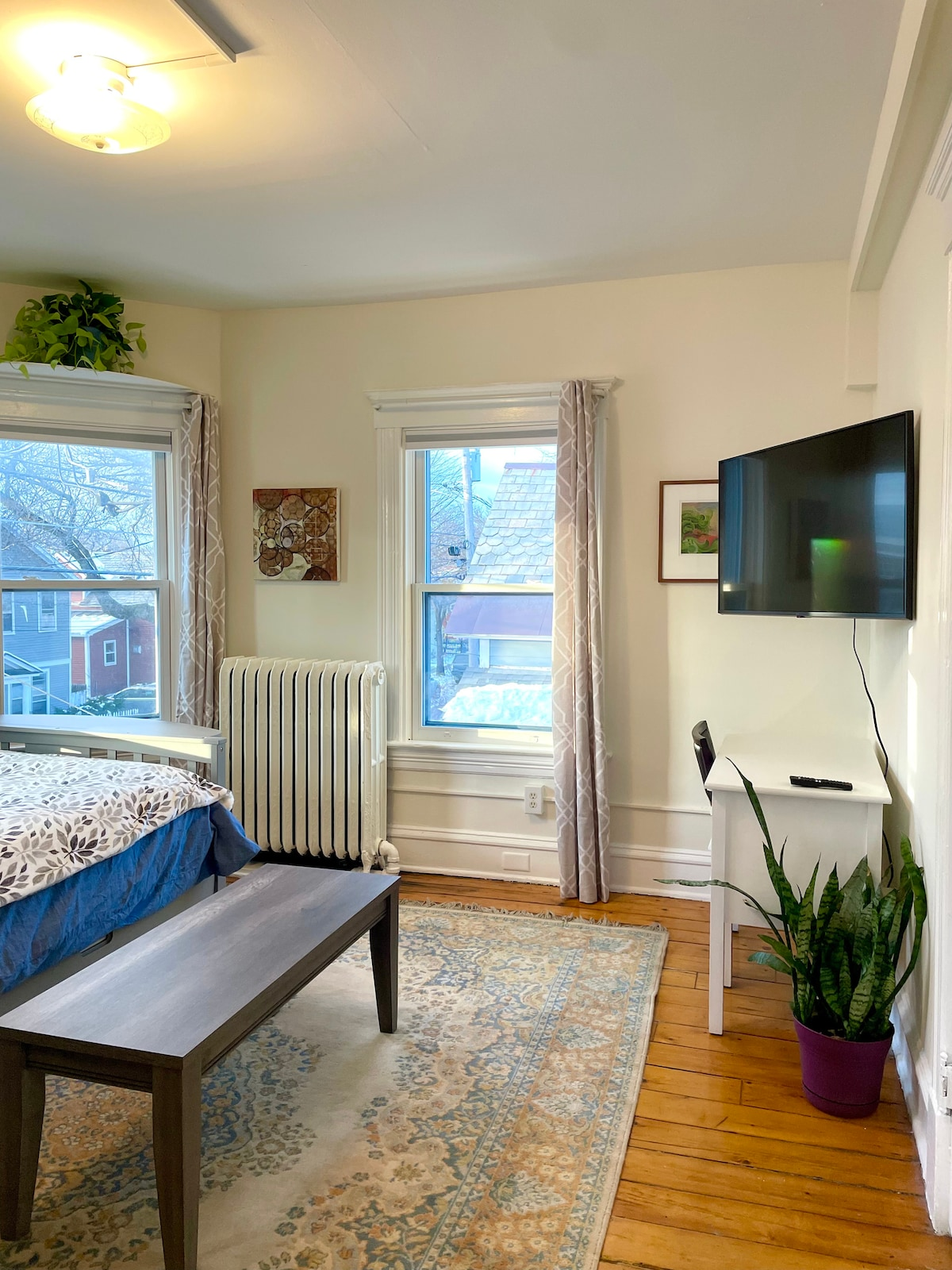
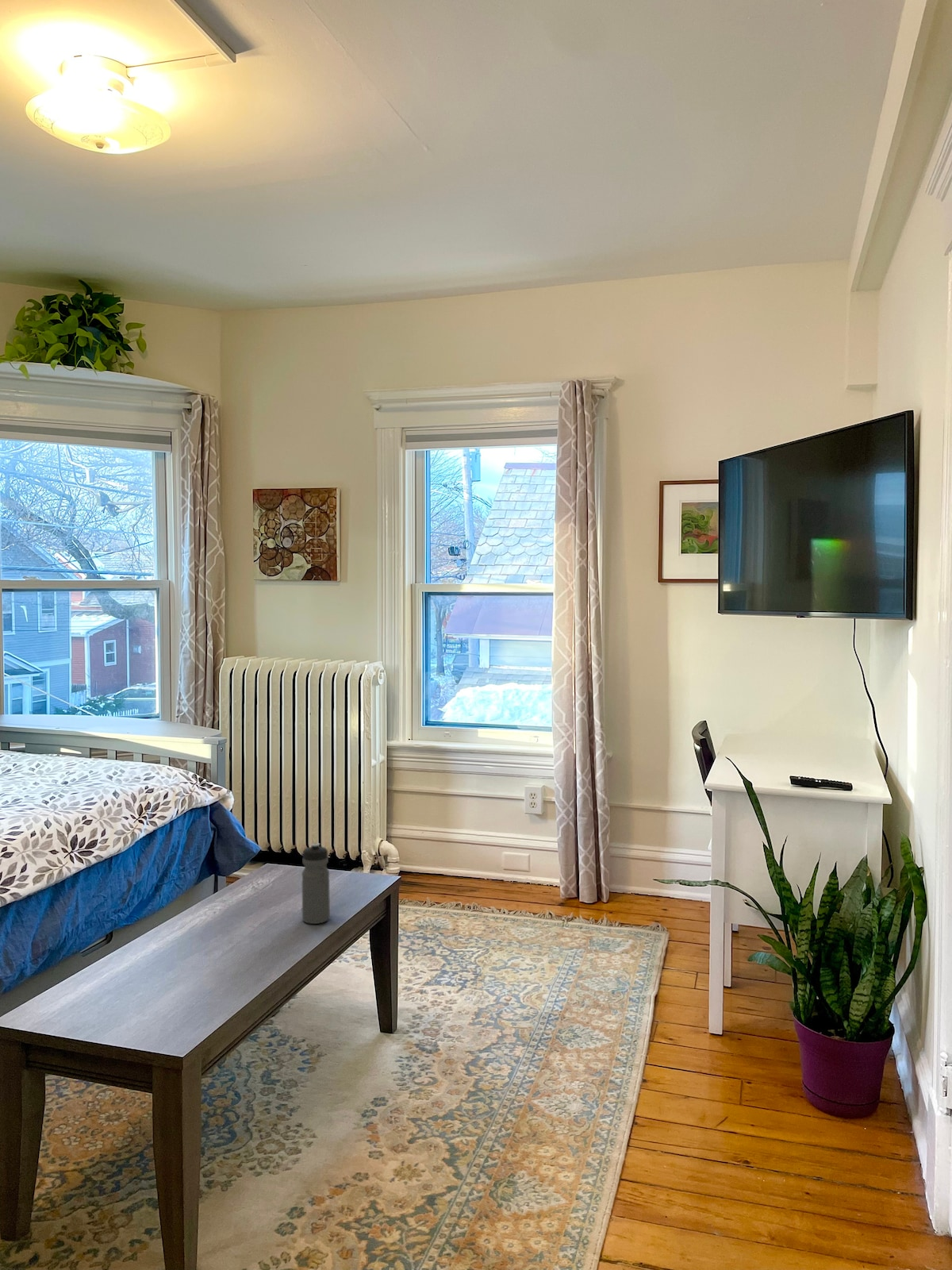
+ water bottle (315, 881)
